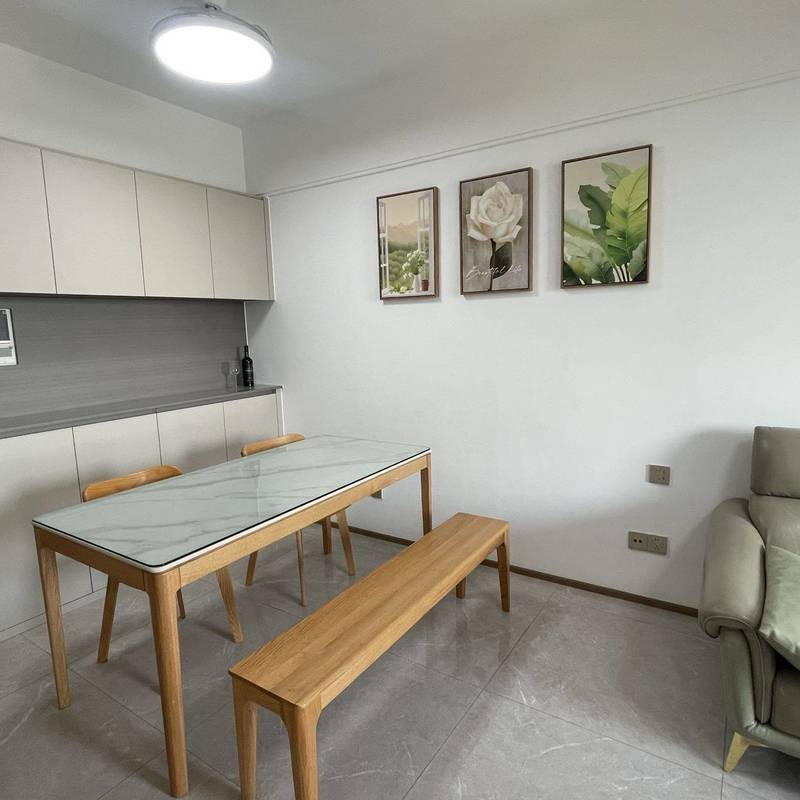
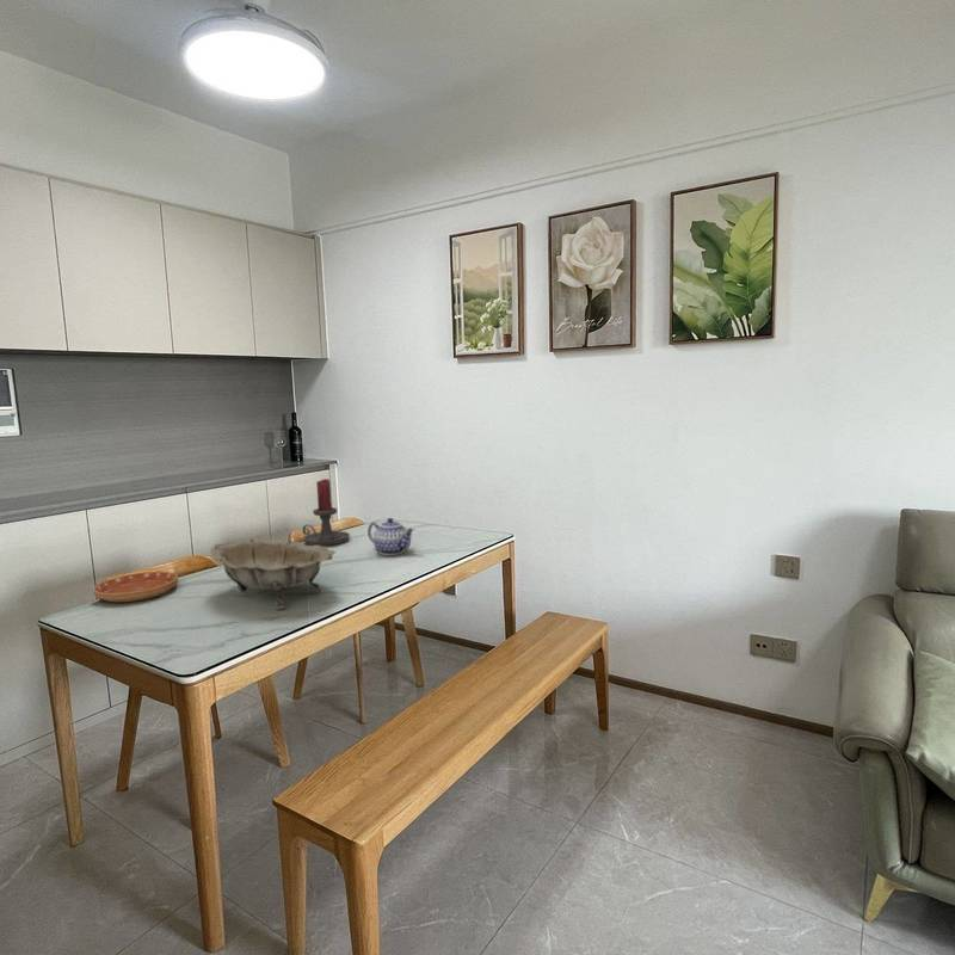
+ saucer (137, 586)
+ decorative bowl (273, 571)
+ teapot (390, 535)
+ candle holder (320, 510)
